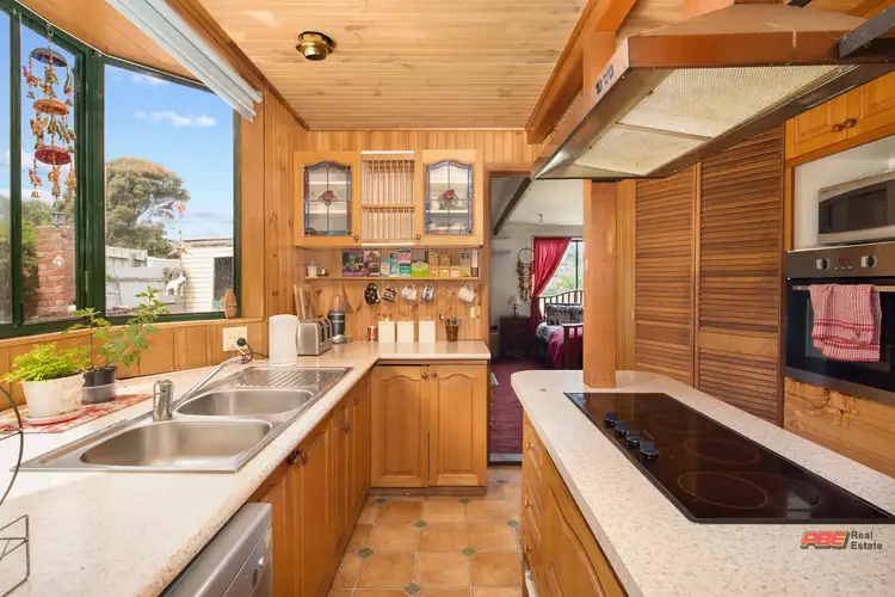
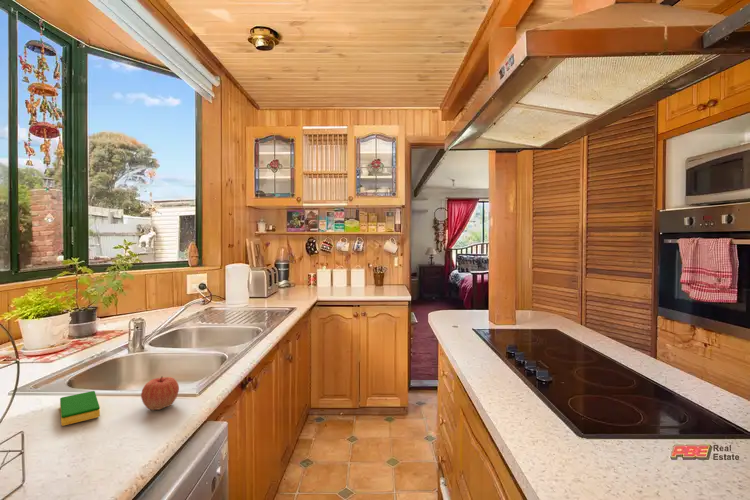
+ apple (160, 391)
+ dish sponge (79, 407)
